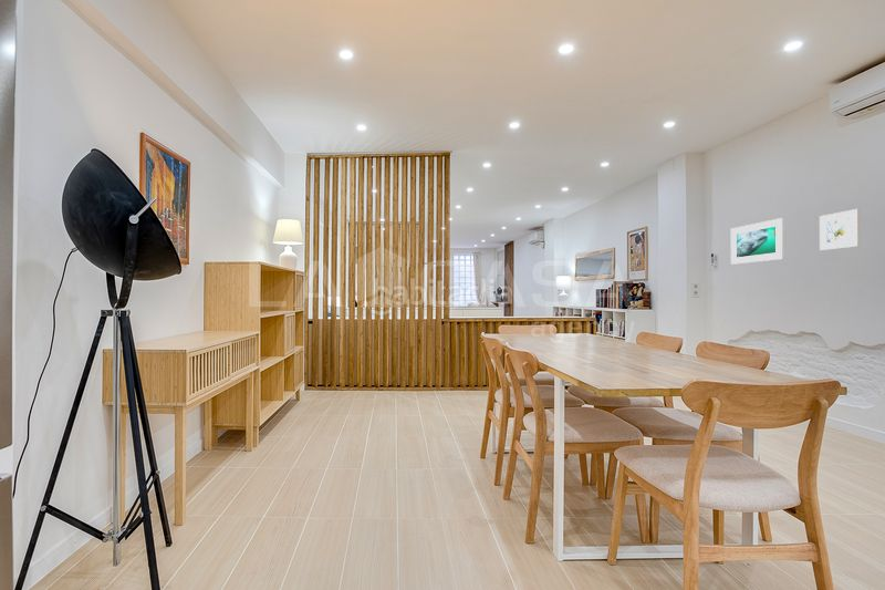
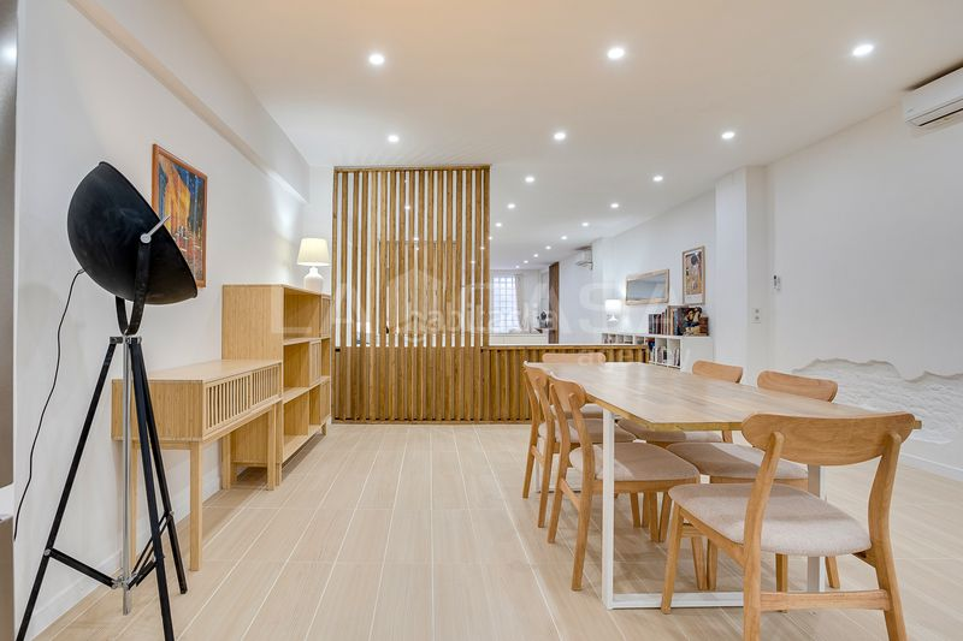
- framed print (754, 242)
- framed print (839, 230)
